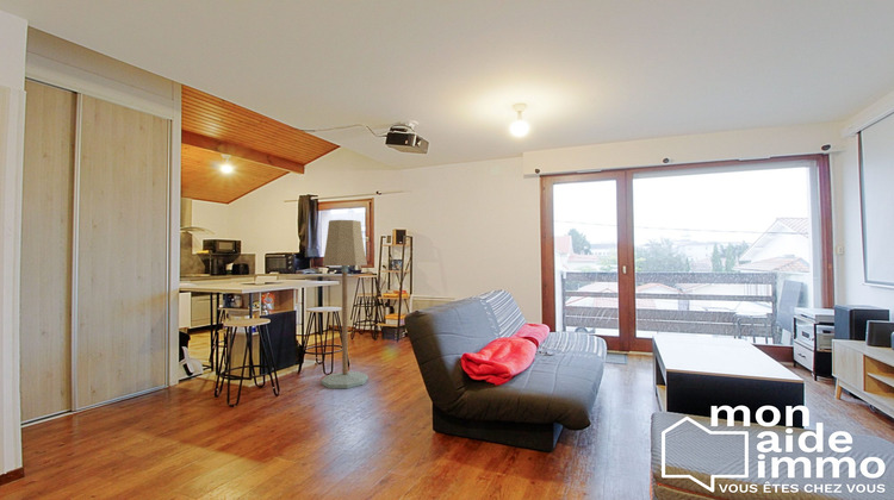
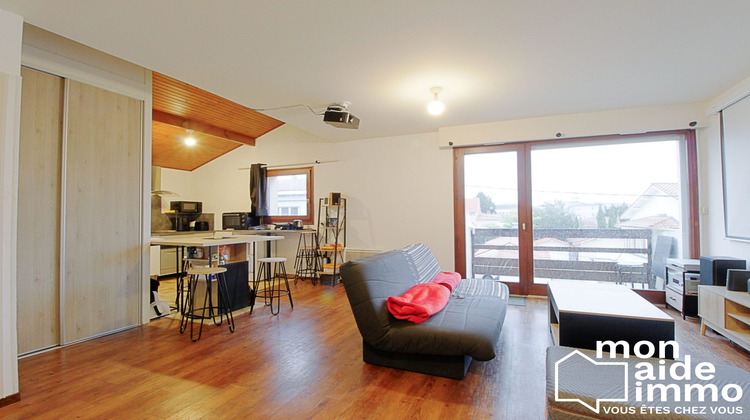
- floor lamp (344, 300)
